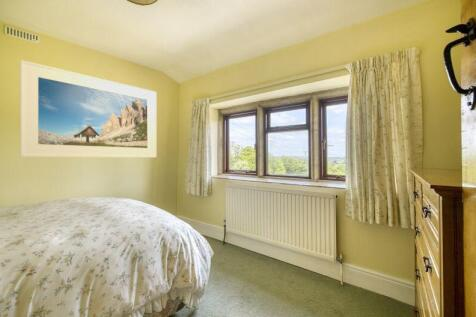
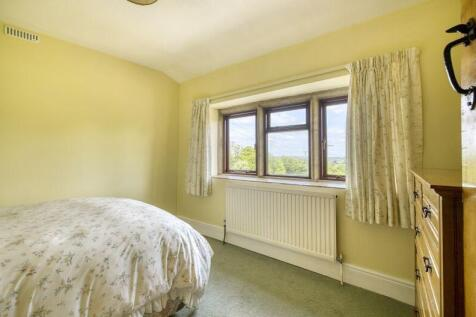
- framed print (101, 118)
